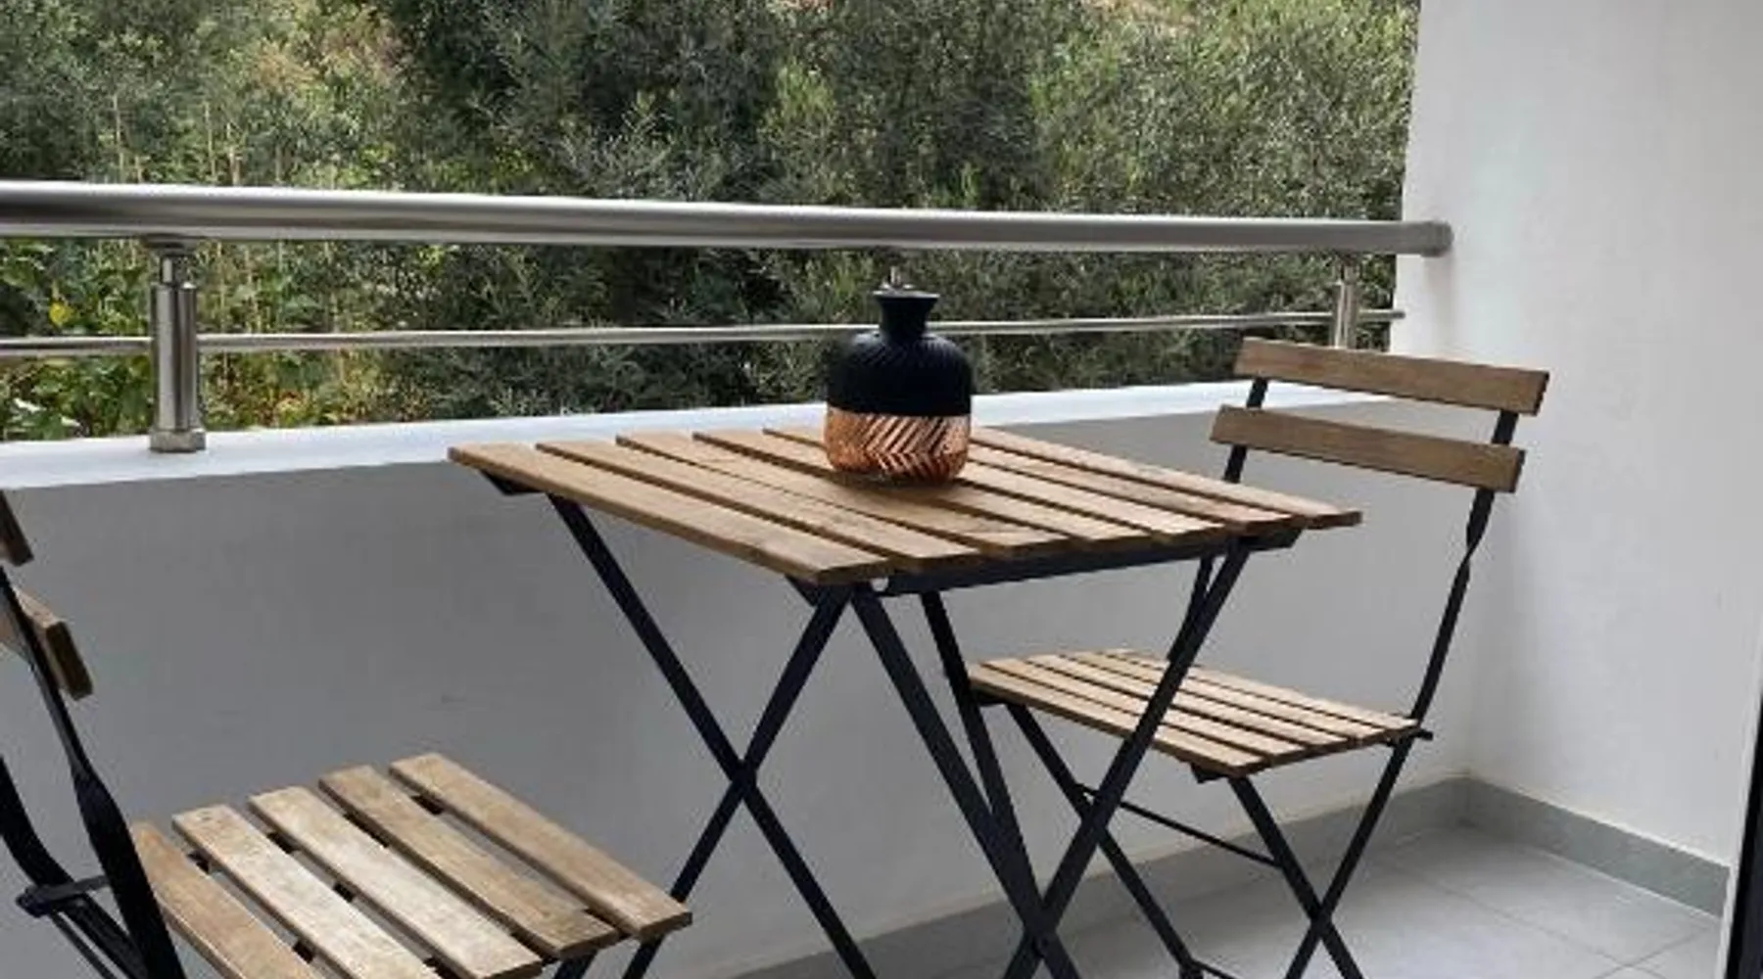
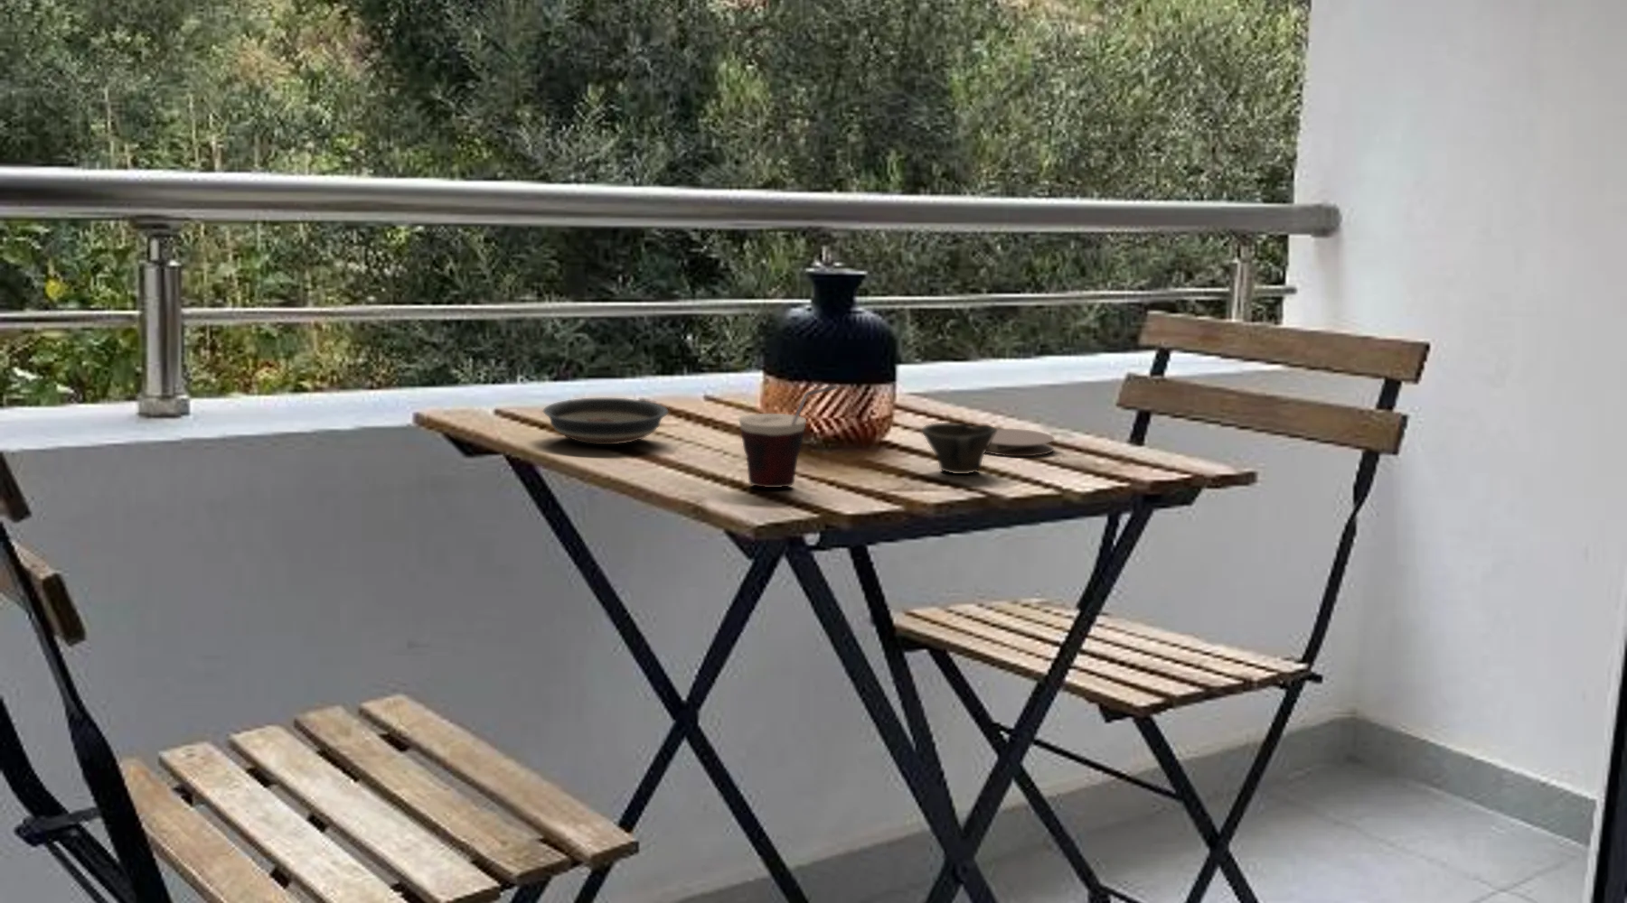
+ cup (791, 434)
+ saucer (605, 425)
+ coaster (1013, 441)
+ cup (958, 449)
